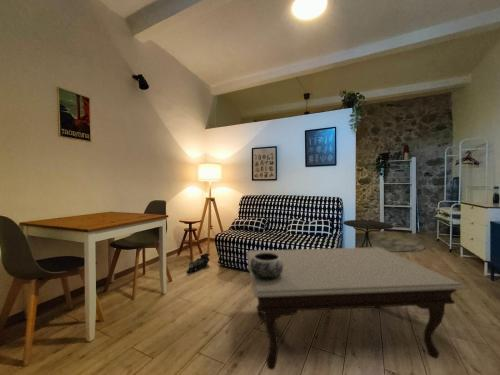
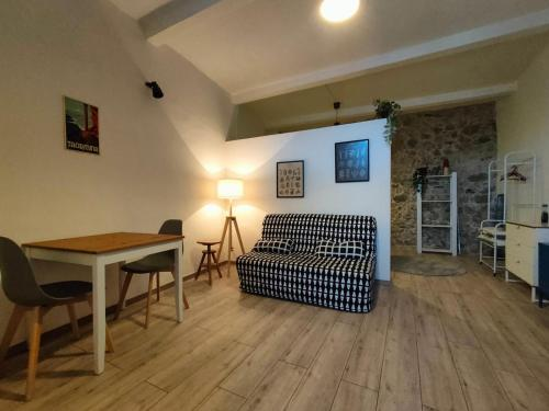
- decorative bowl (266, 265)
- coffee table (333, 297)
- side table (366, 245)
- toy train (198, 261)
